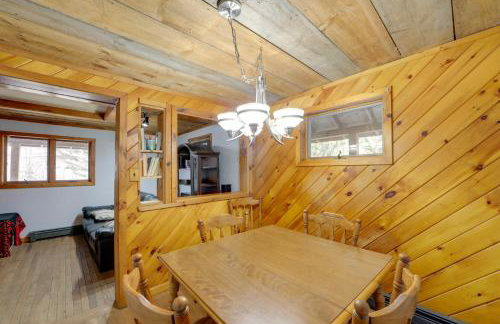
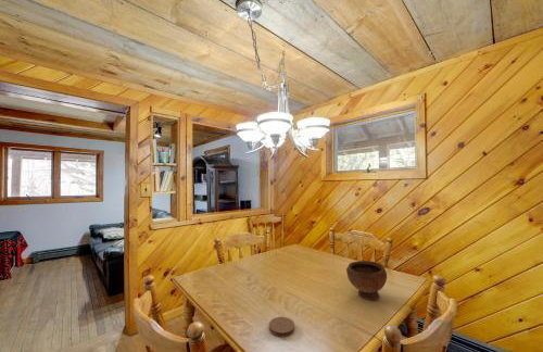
+ bowl (366, 280)
+ coaster (281, 326)
